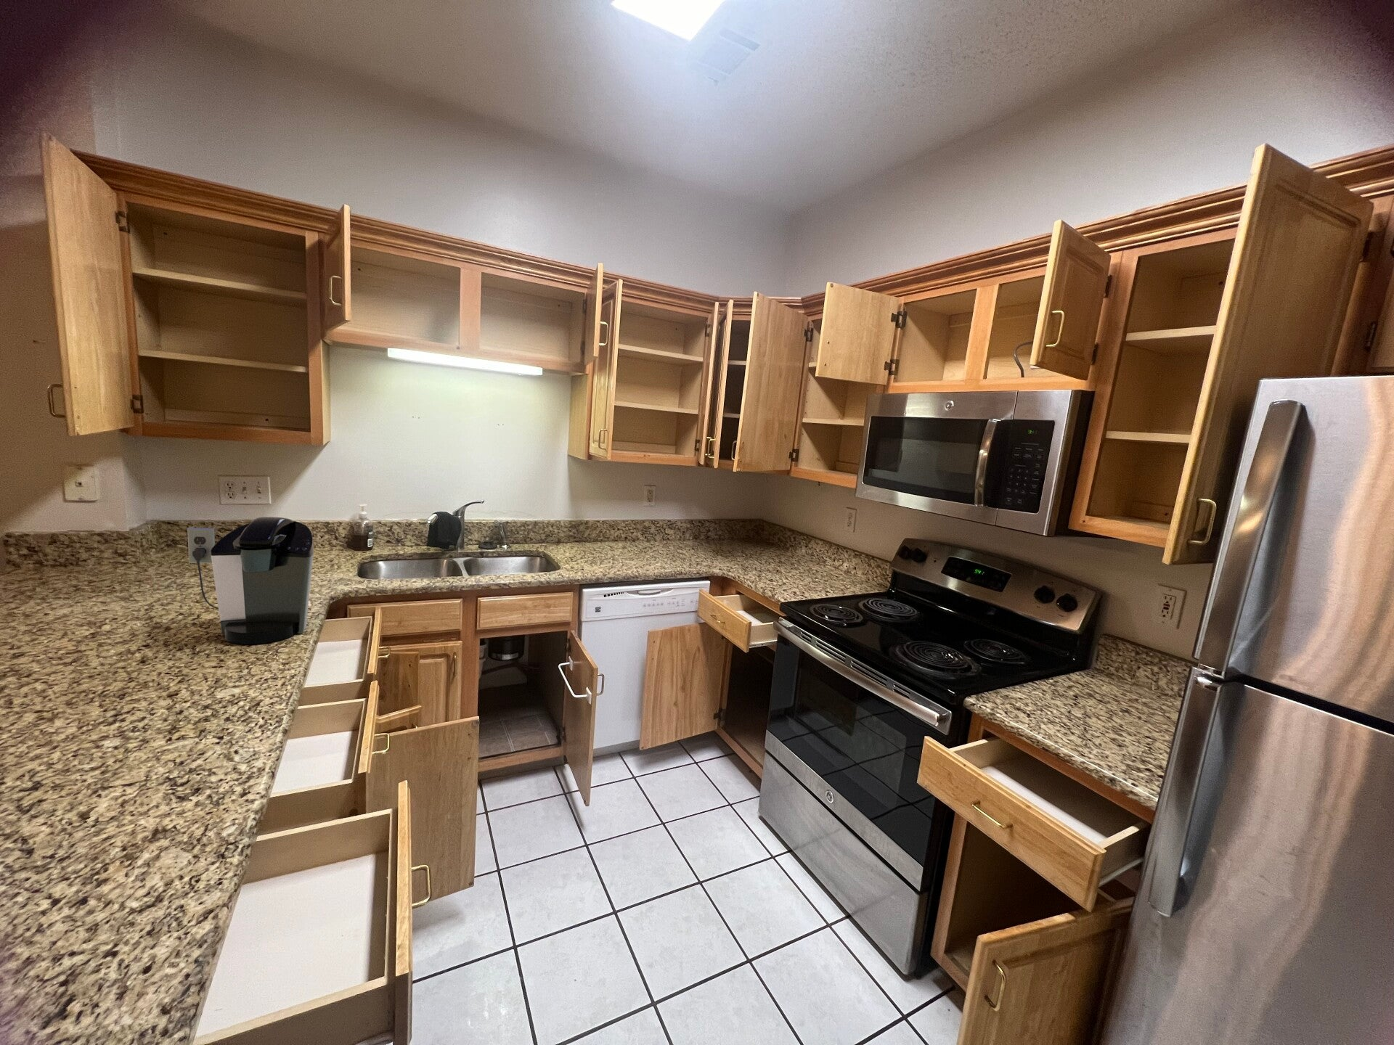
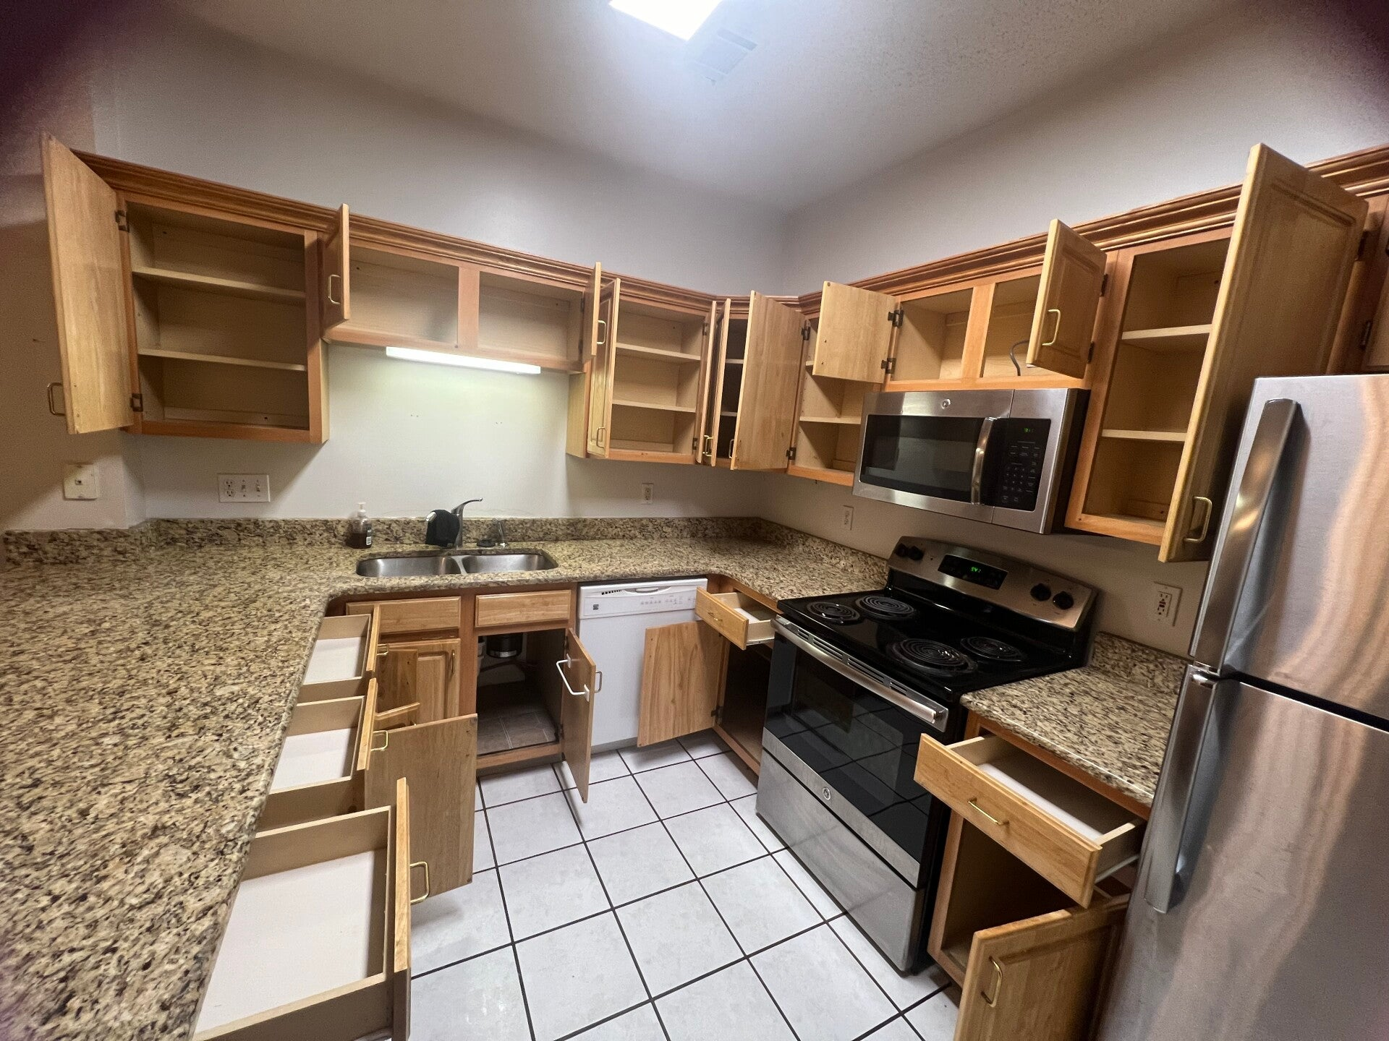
- coffee maker (241, 573)
